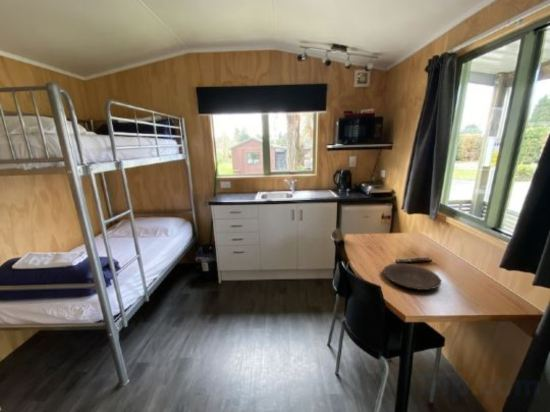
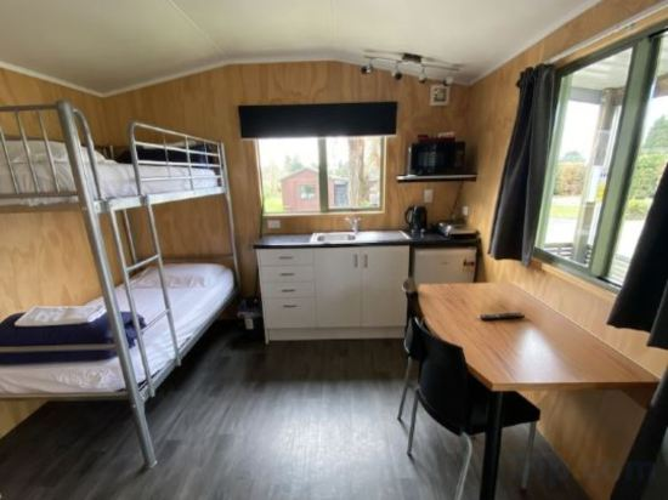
- plate (410, 277)
